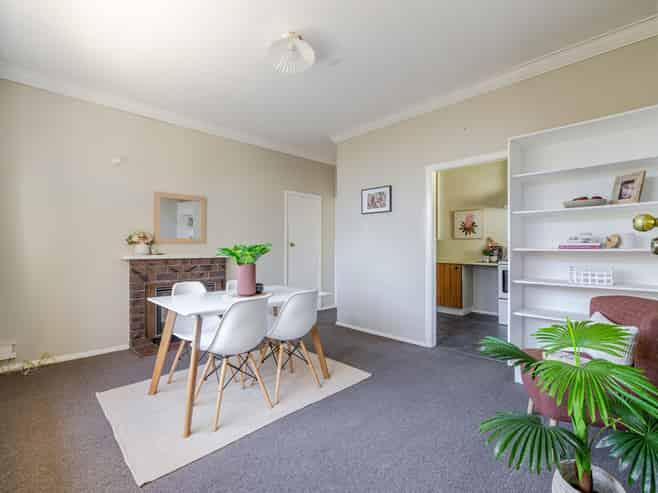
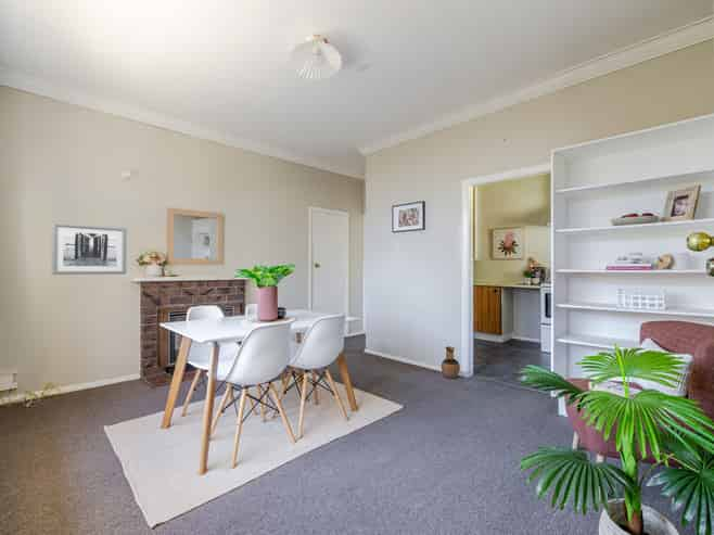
+ ceramic jug (450, 361)
+ wall art (91, 250)
